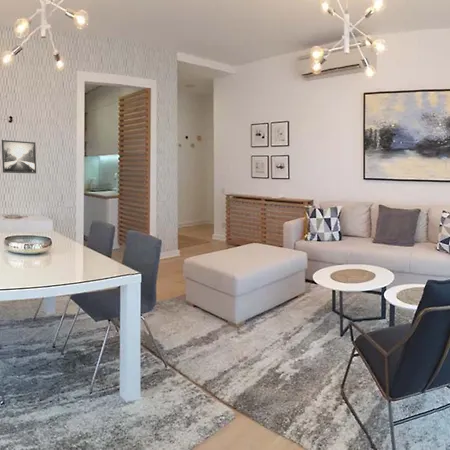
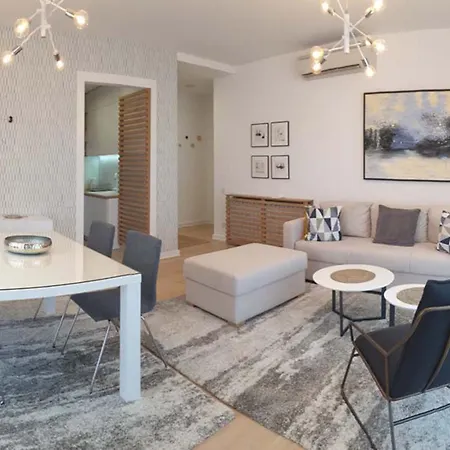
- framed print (19, 157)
